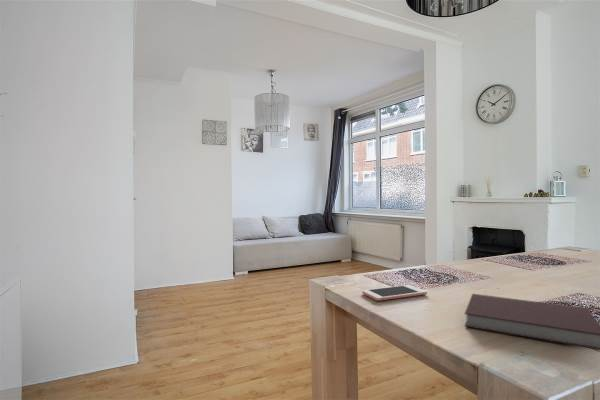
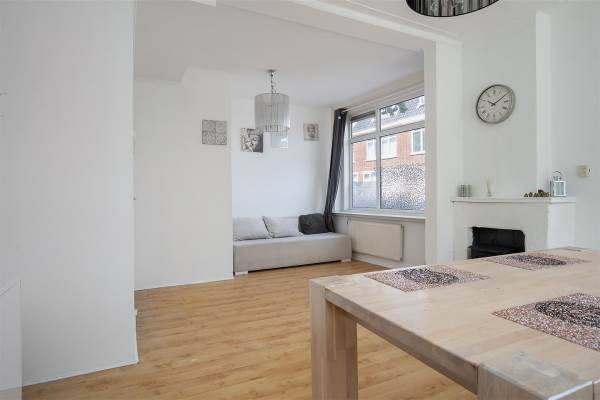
- cell phone (394, 292)
- notebook (527, 317)
